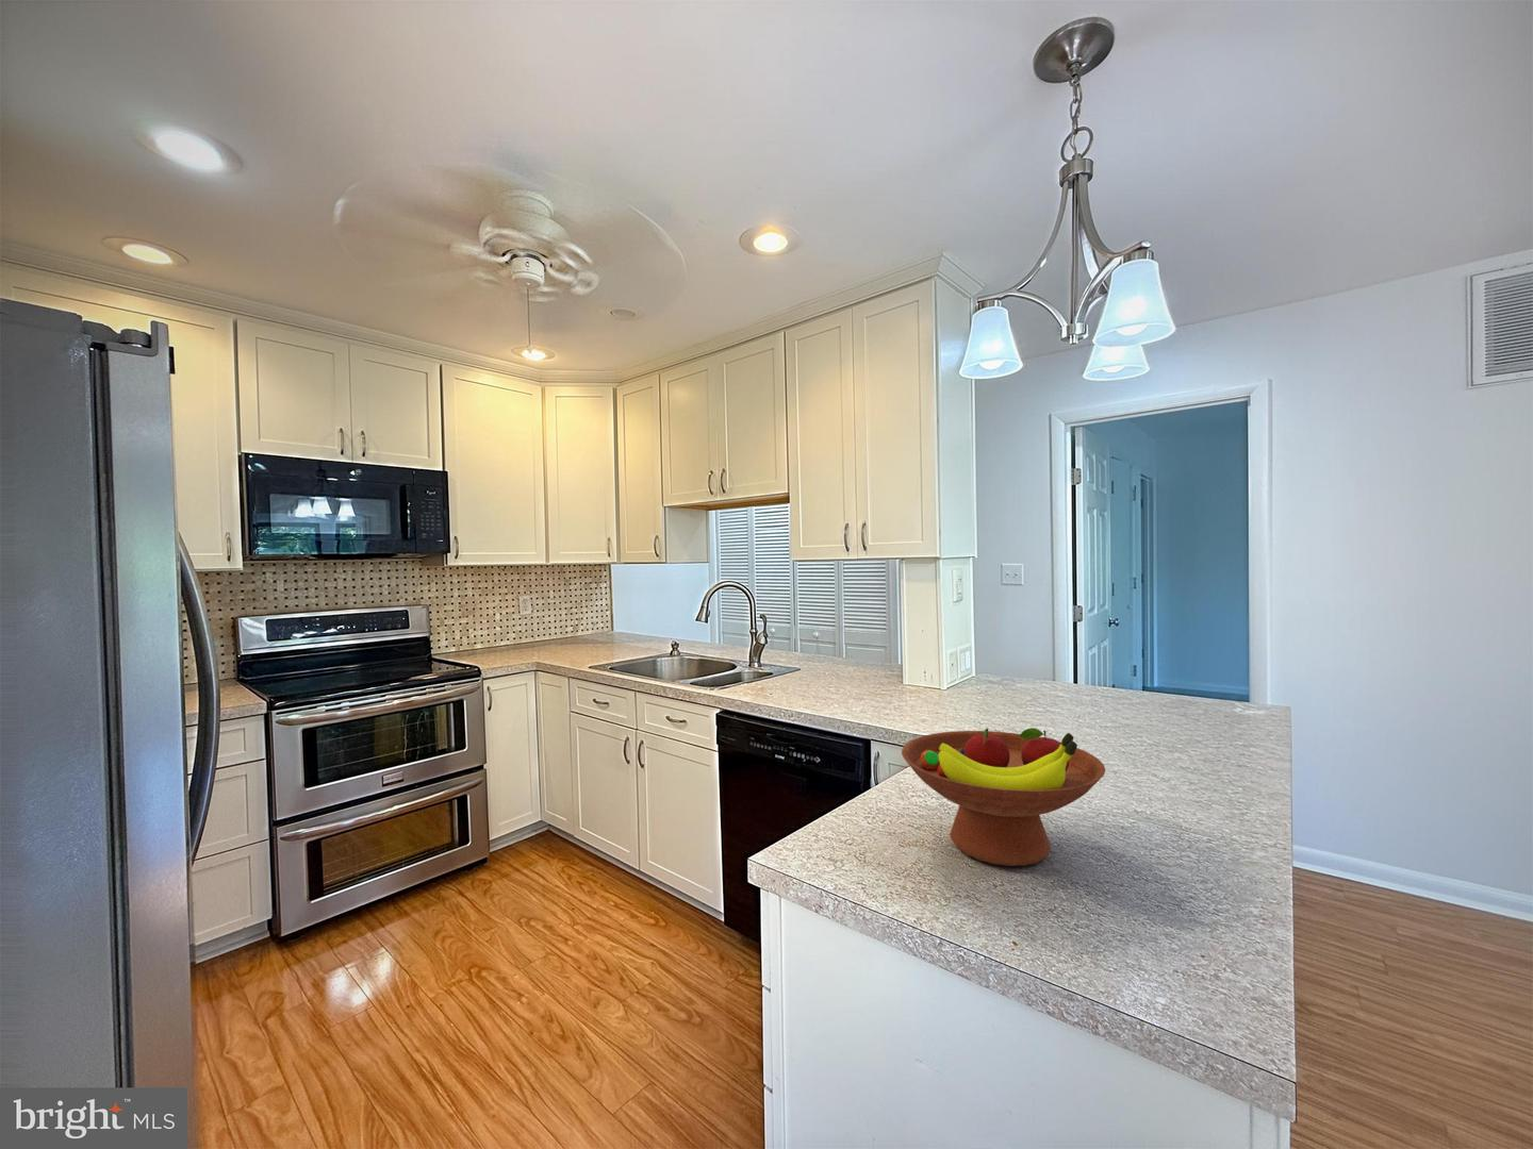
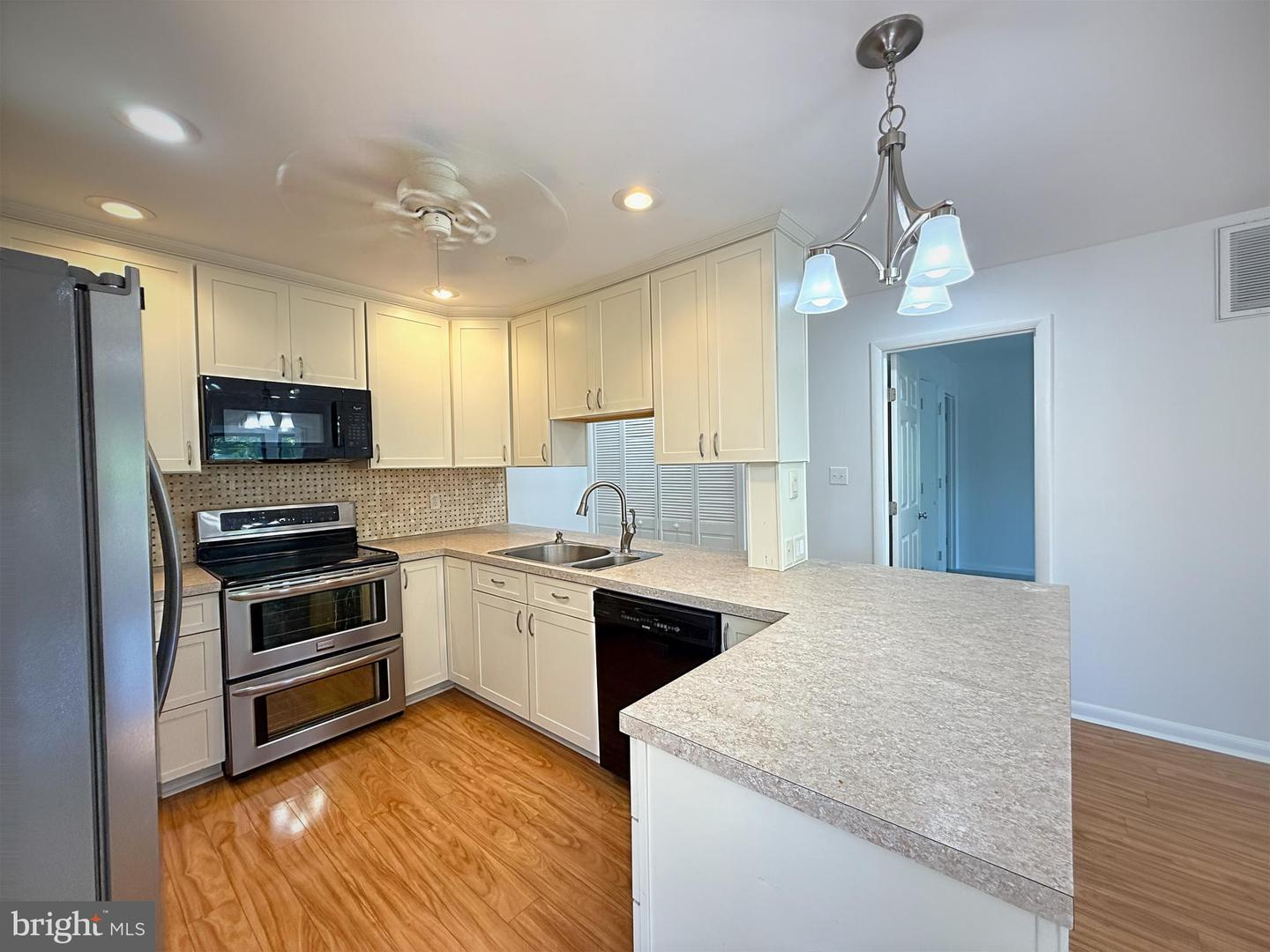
- fruit bowl (997, 783)
